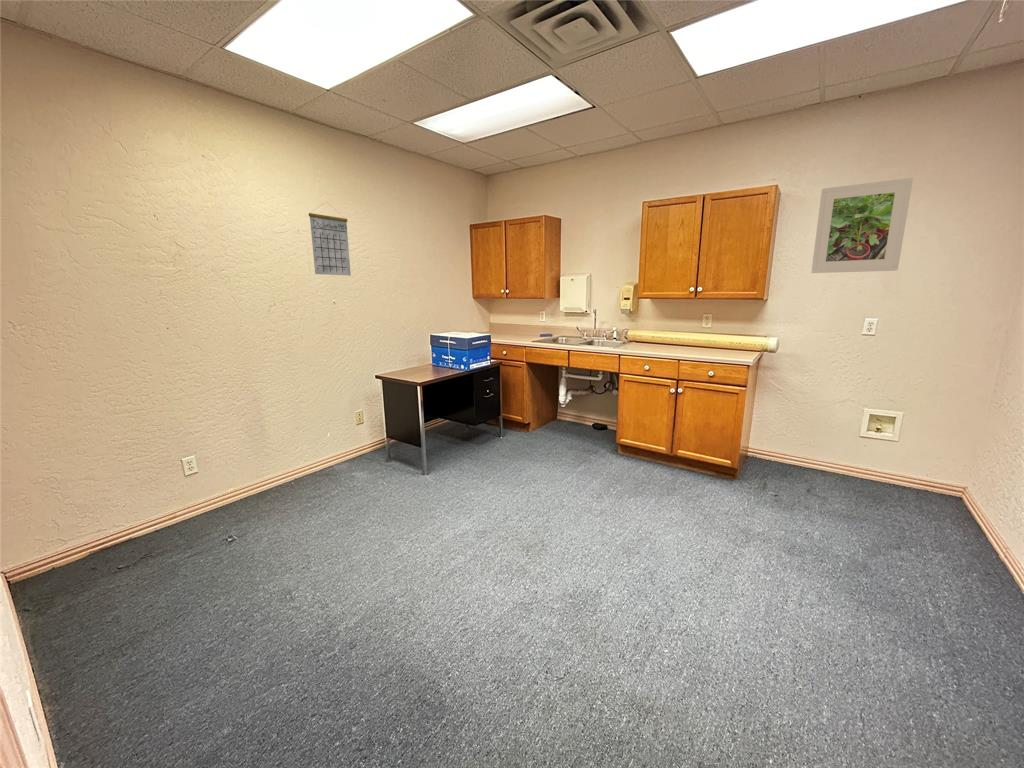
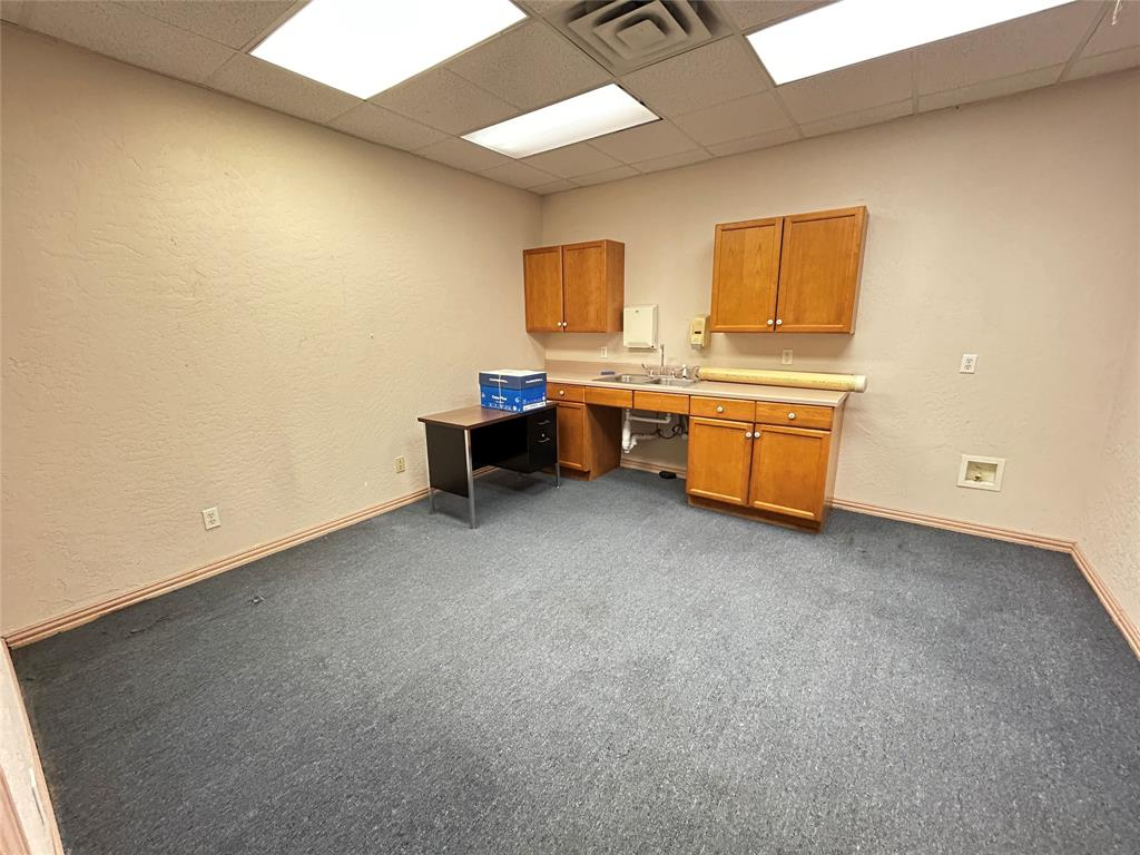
- calendar (330, 238)
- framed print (858, 228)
